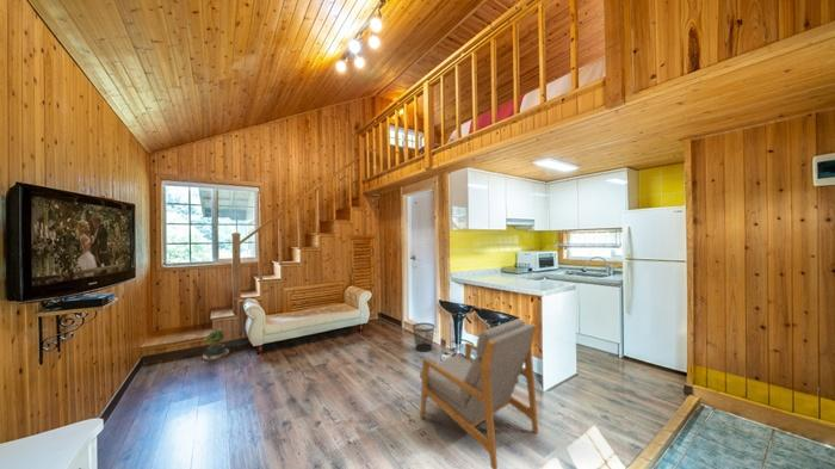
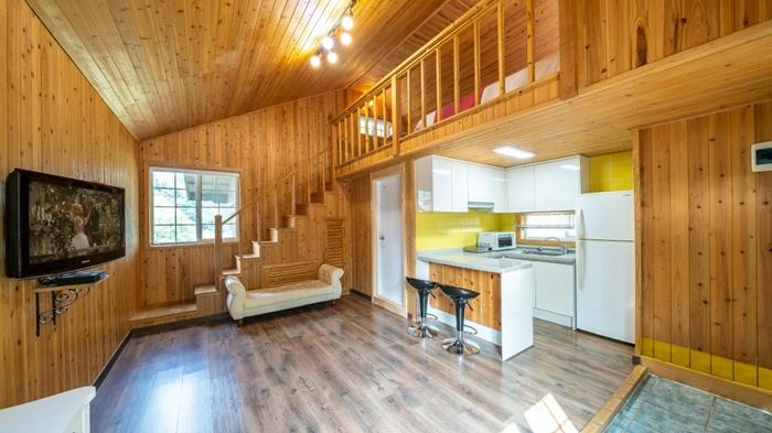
- potted plant (215, 343)
- armchair (475, 370)
- wastebasket (423, 338)
